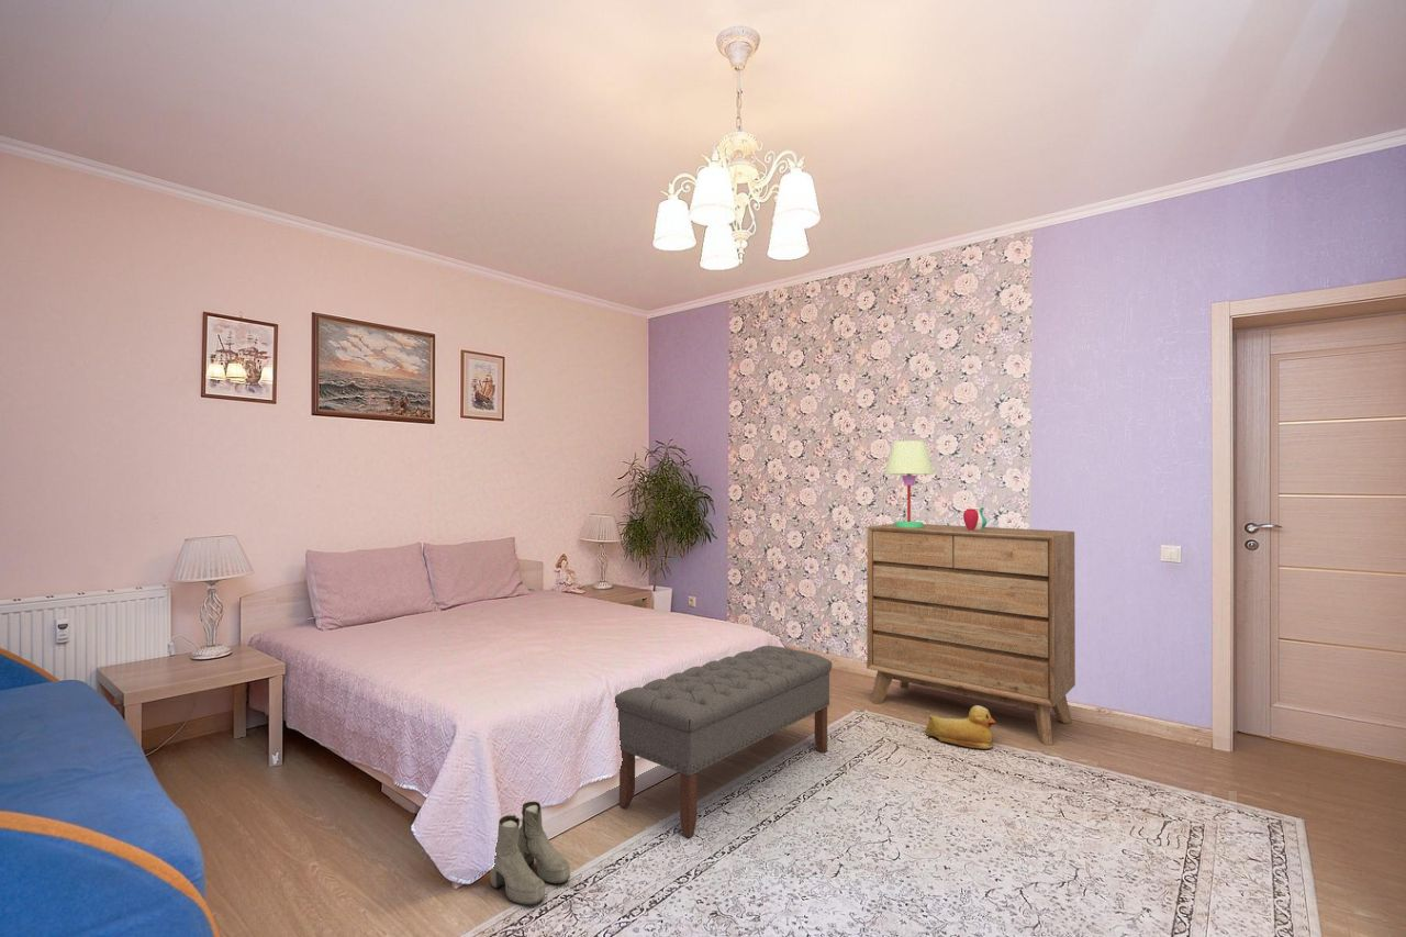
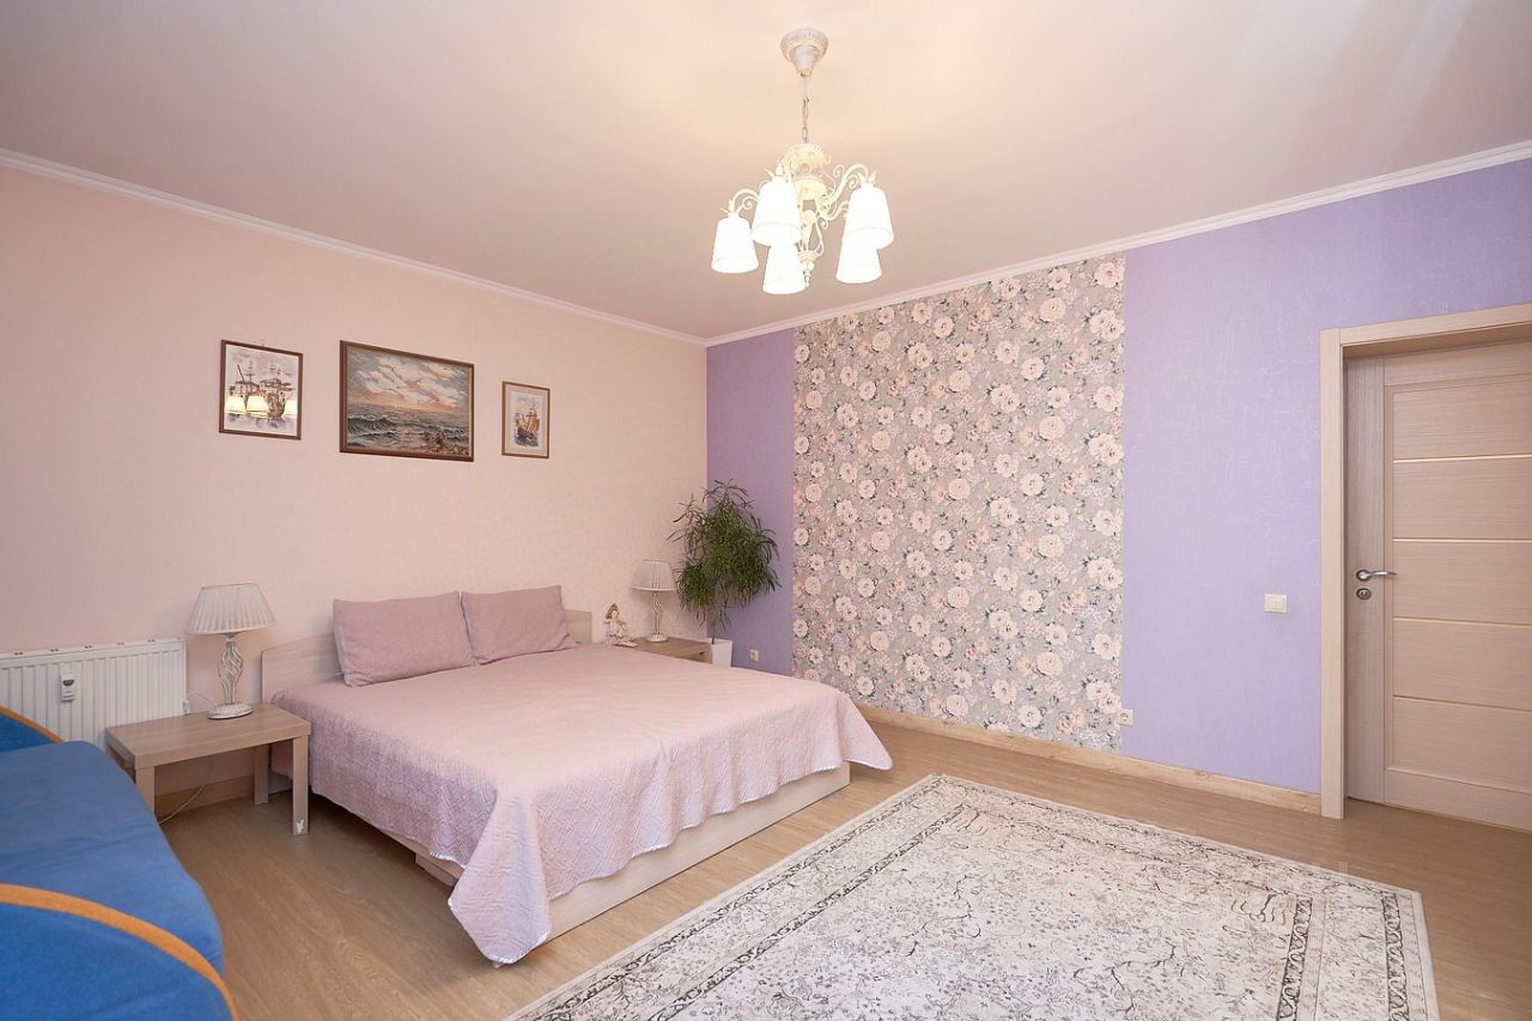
- boots (529, 848)
- bench (733, 723)
- dresser (967, 620)
- table lamp (908, 483)
- rubber duck (960, 723)
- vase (974, 517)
